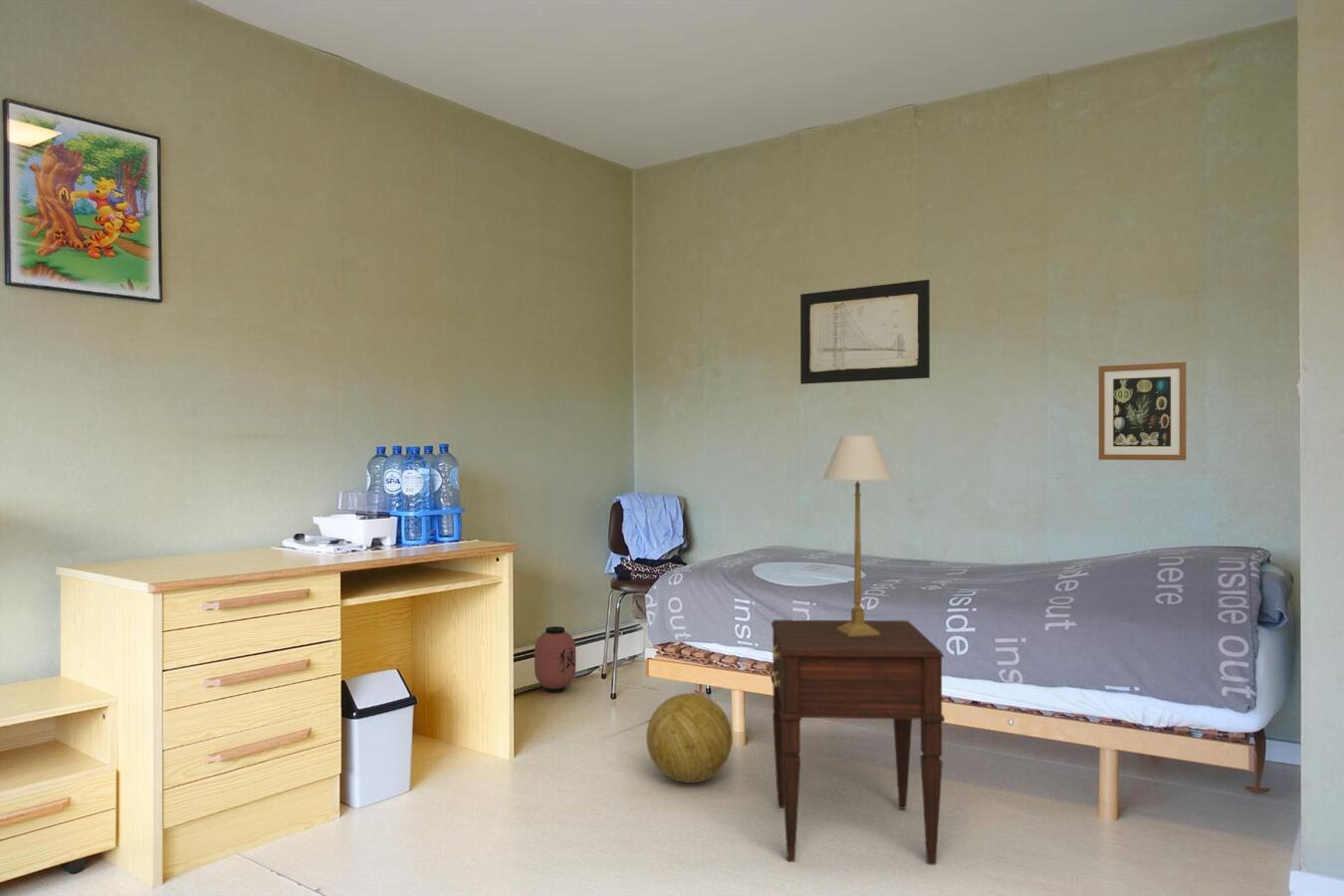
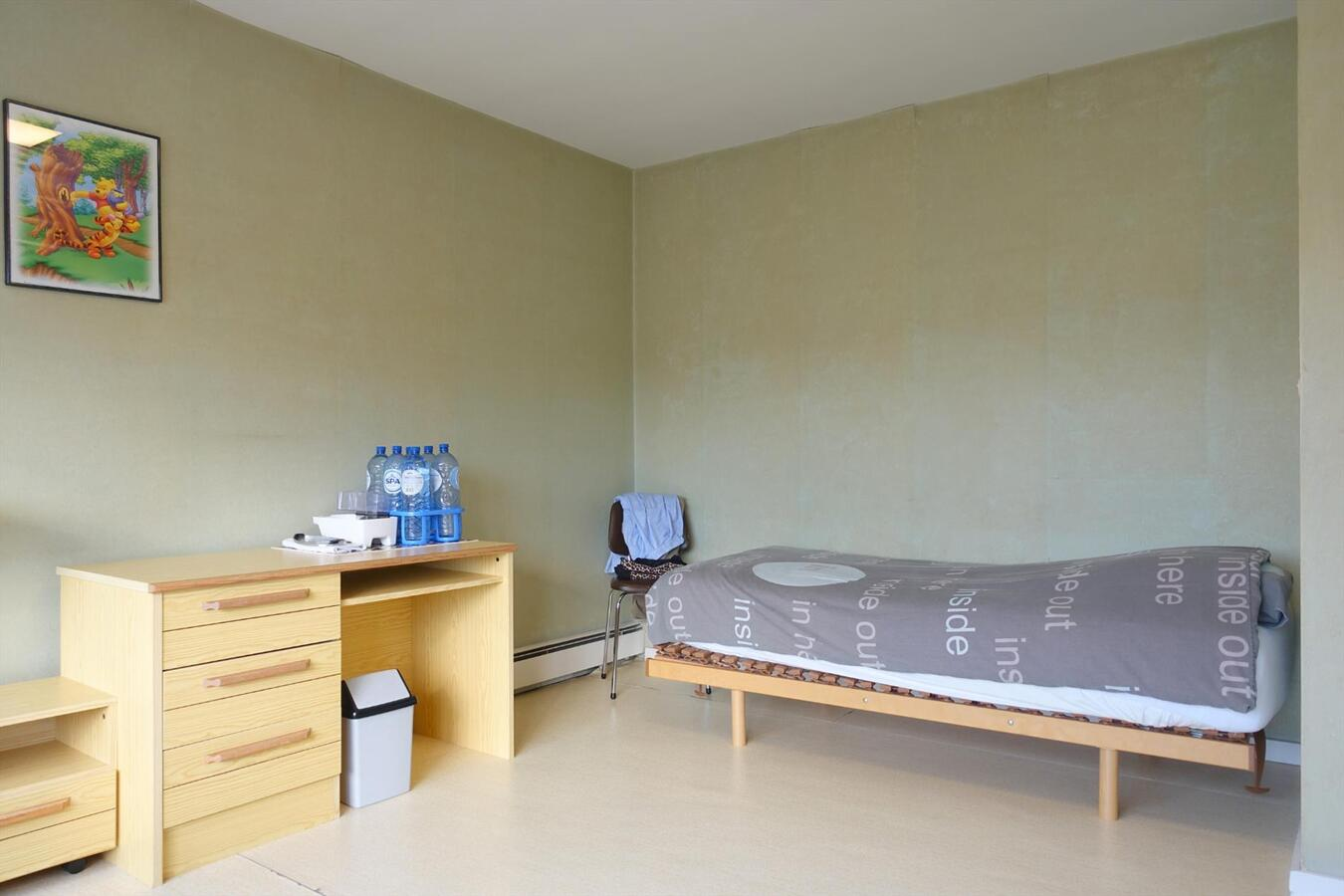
- wall art (1141, 412)
- decorative ball (689, 737)
- wall art (862, 334)
- table lamp (857, 533)
- lantern (555, 659)
- nightstand (849, 718)
